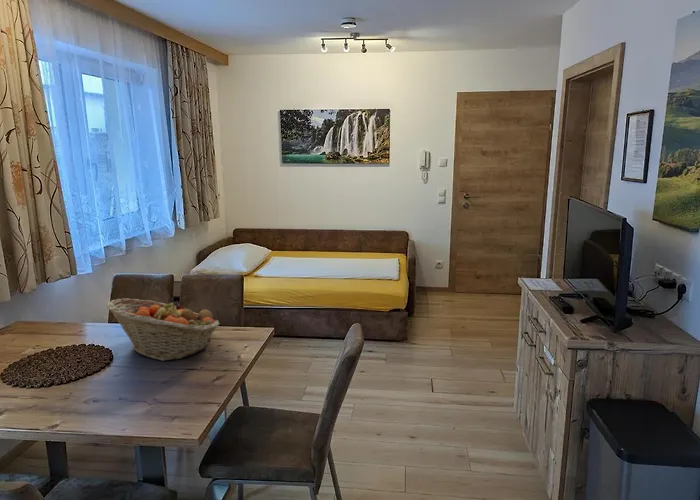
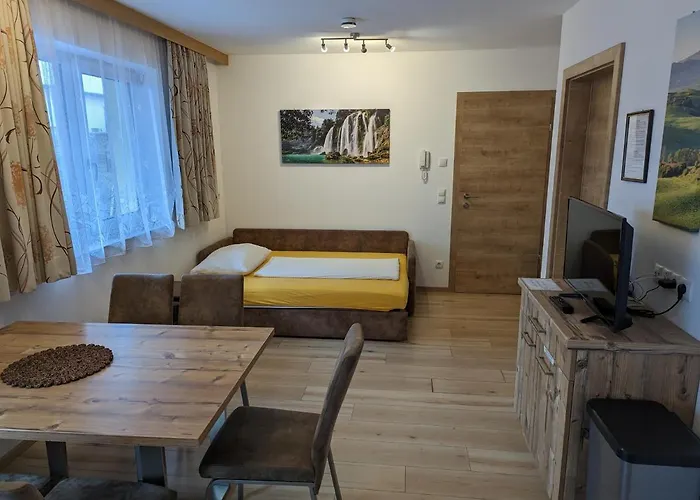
- fruit basket (164, 322)
